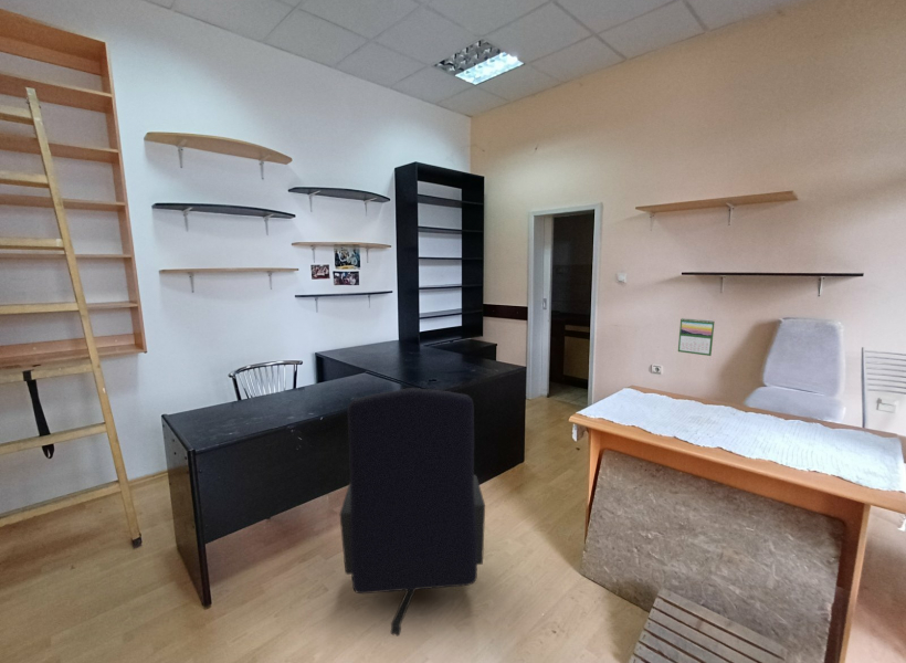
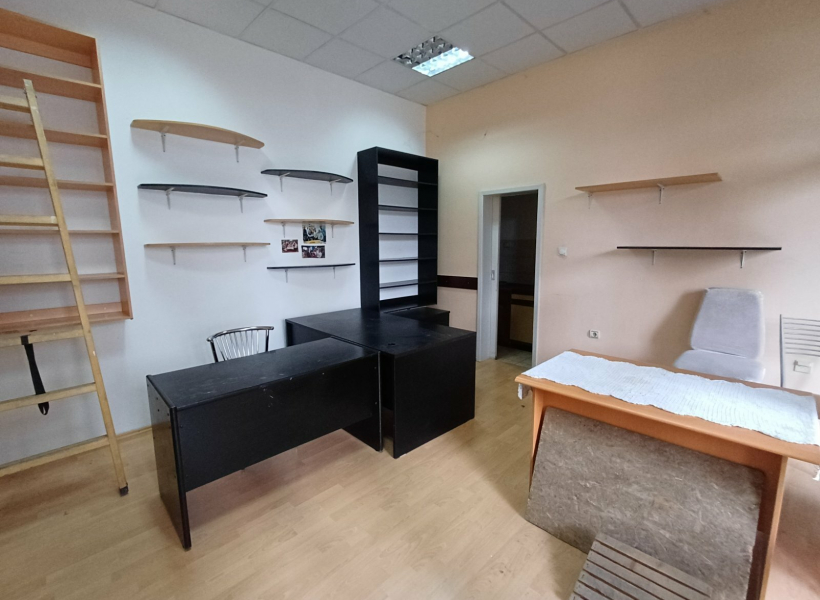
- office chair (414, 484)
- calendar (695, 336)
